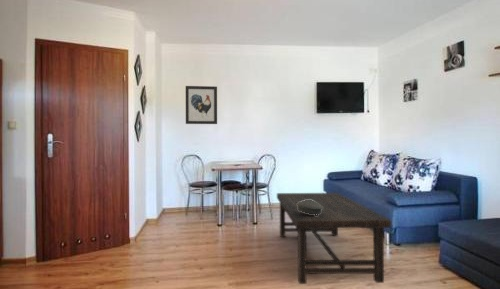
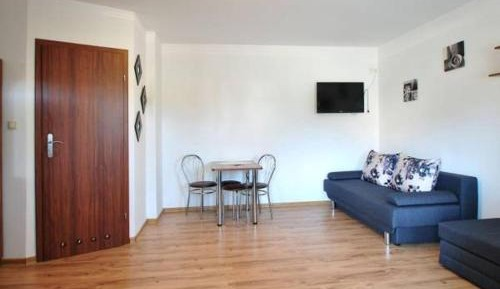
- coffee table (321, 229)
- wall art (201, 105)
- decorative box (308, 207)
